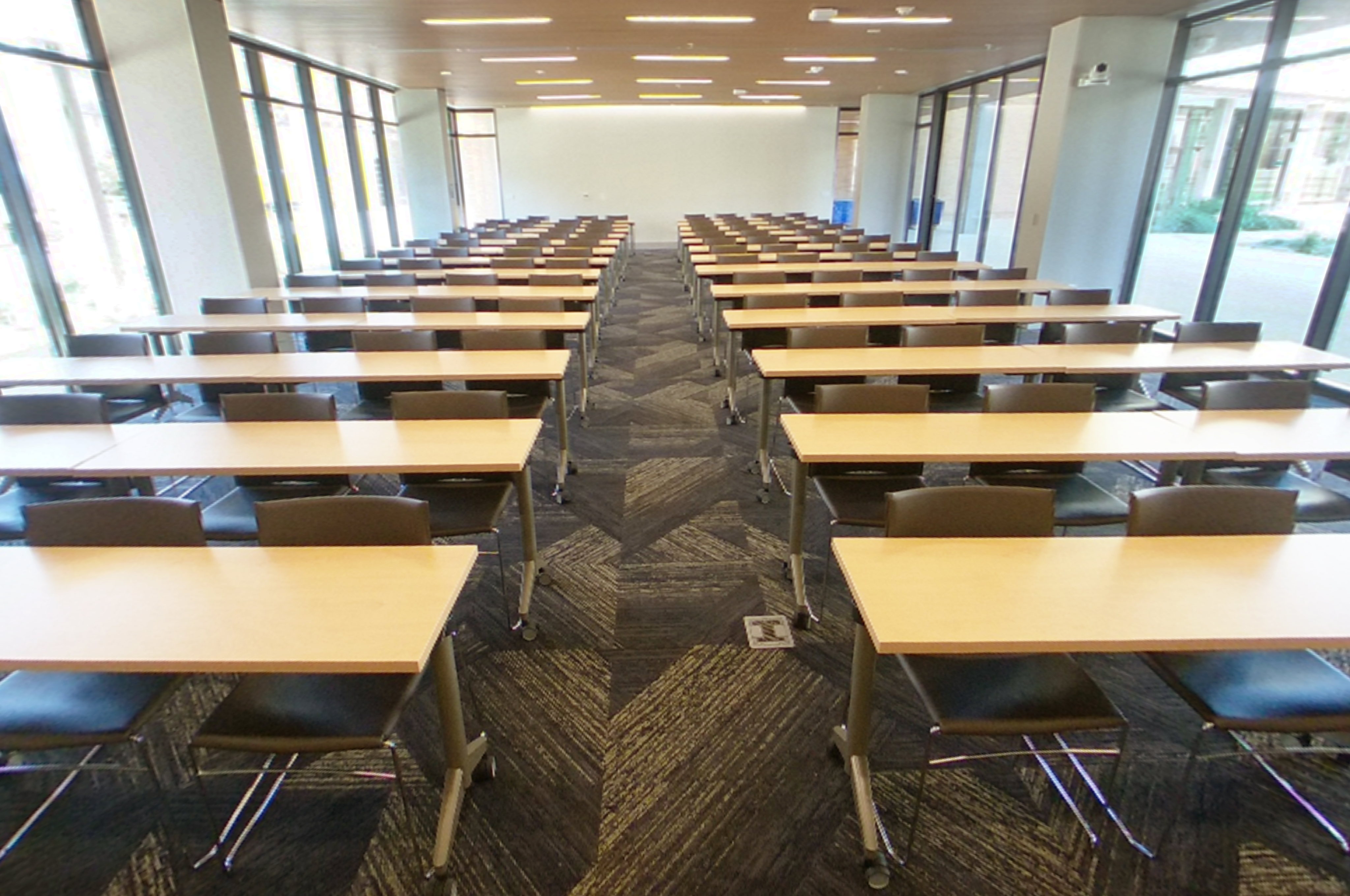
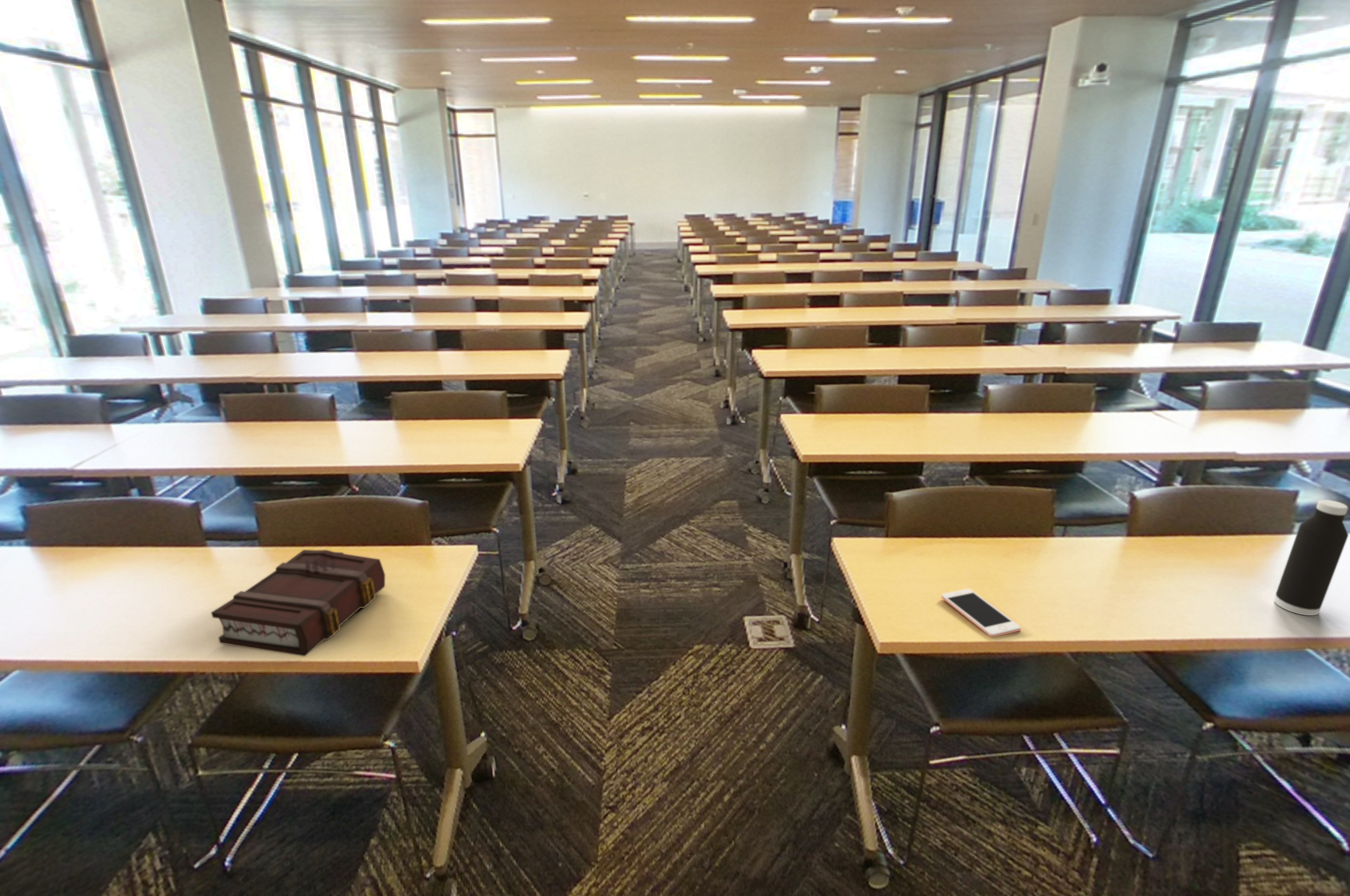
+ water bottle (1314, 556)
+ cell phone (979, 612)
+ book (317, 590)
